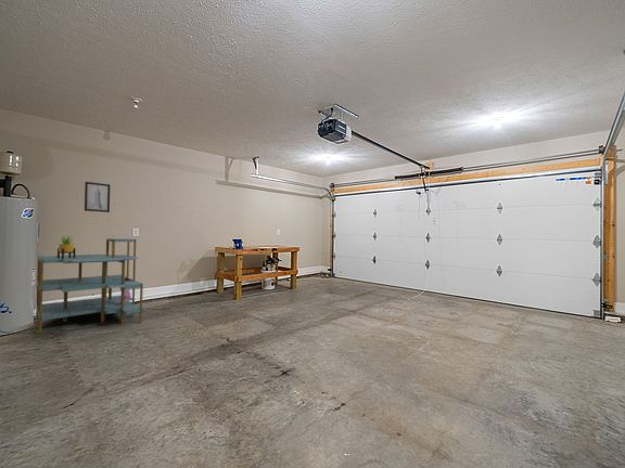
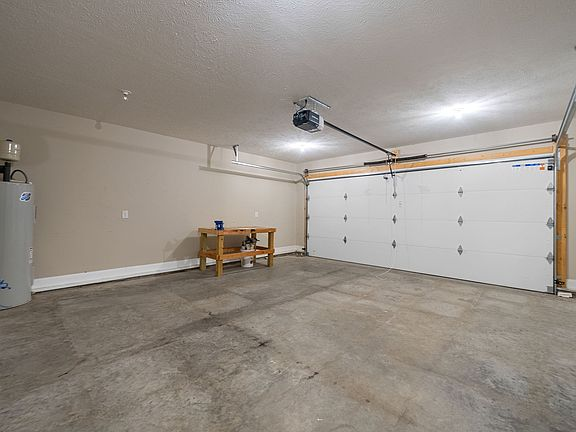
- wall art (97, 197)
- shelving unit (88, 278)
- potted plant (66, 246)
